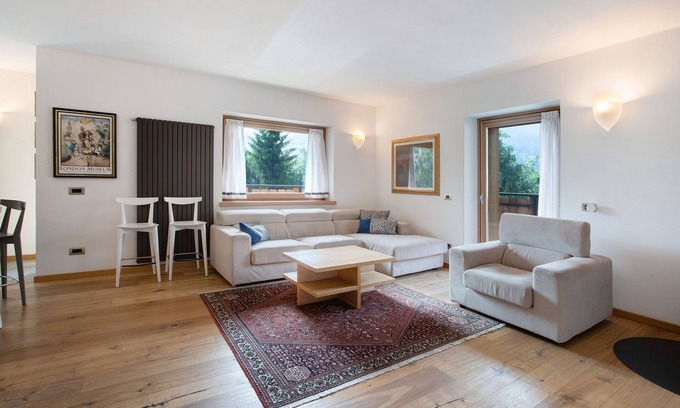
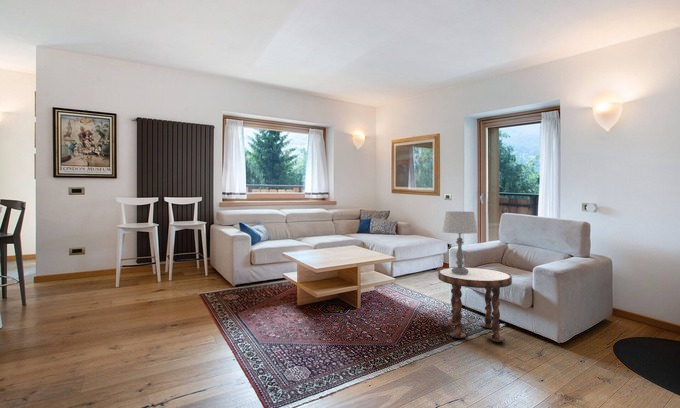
+ side table (485, 302)
+ table lamp (459, 241)
